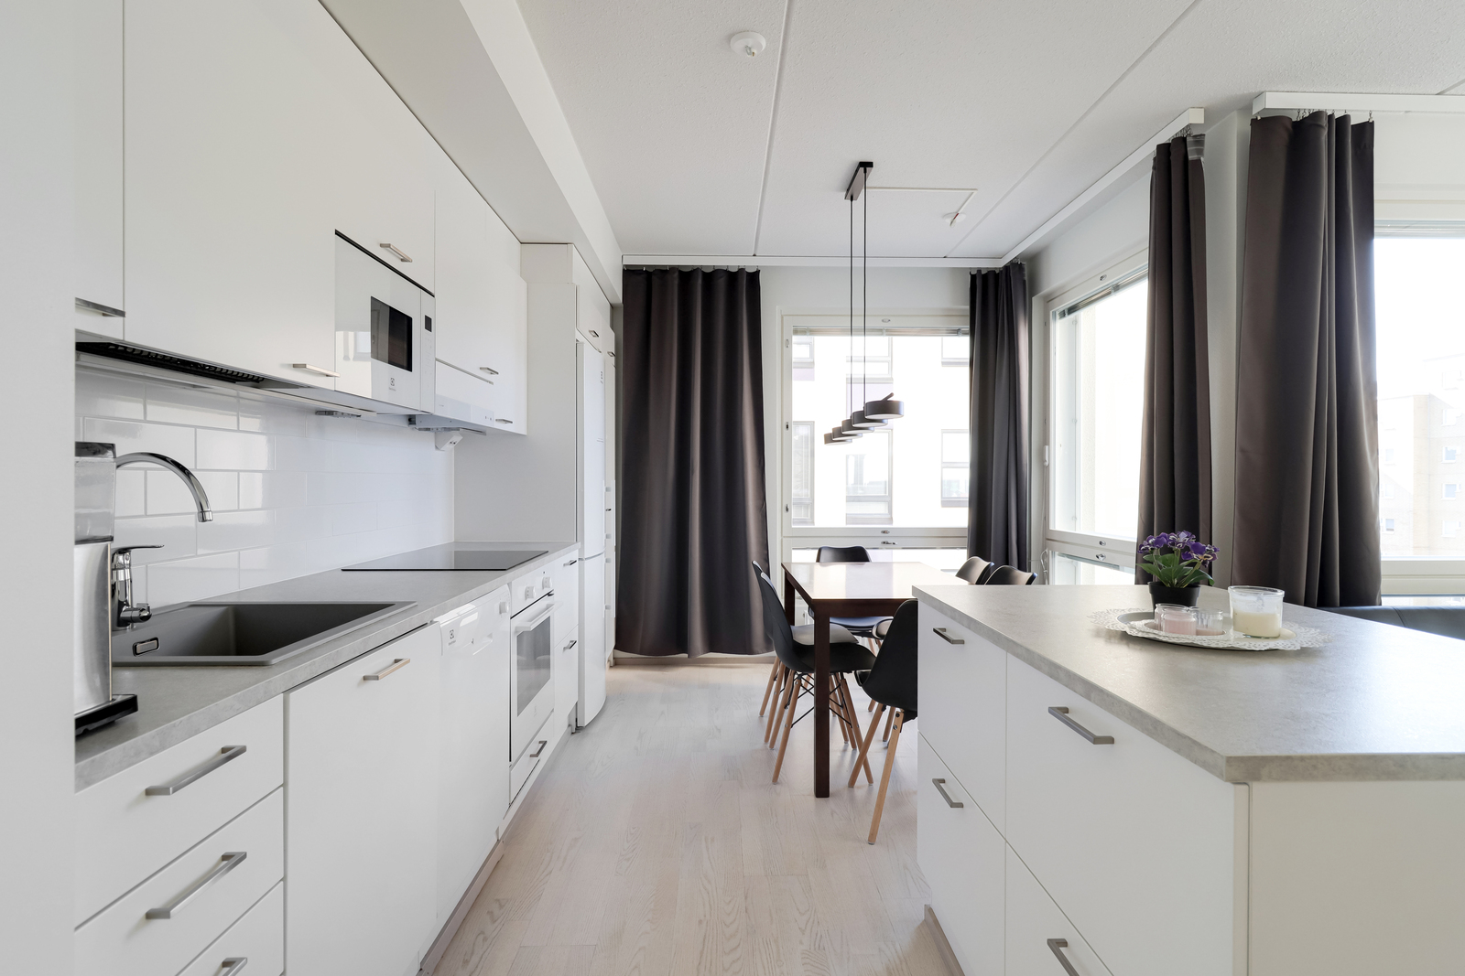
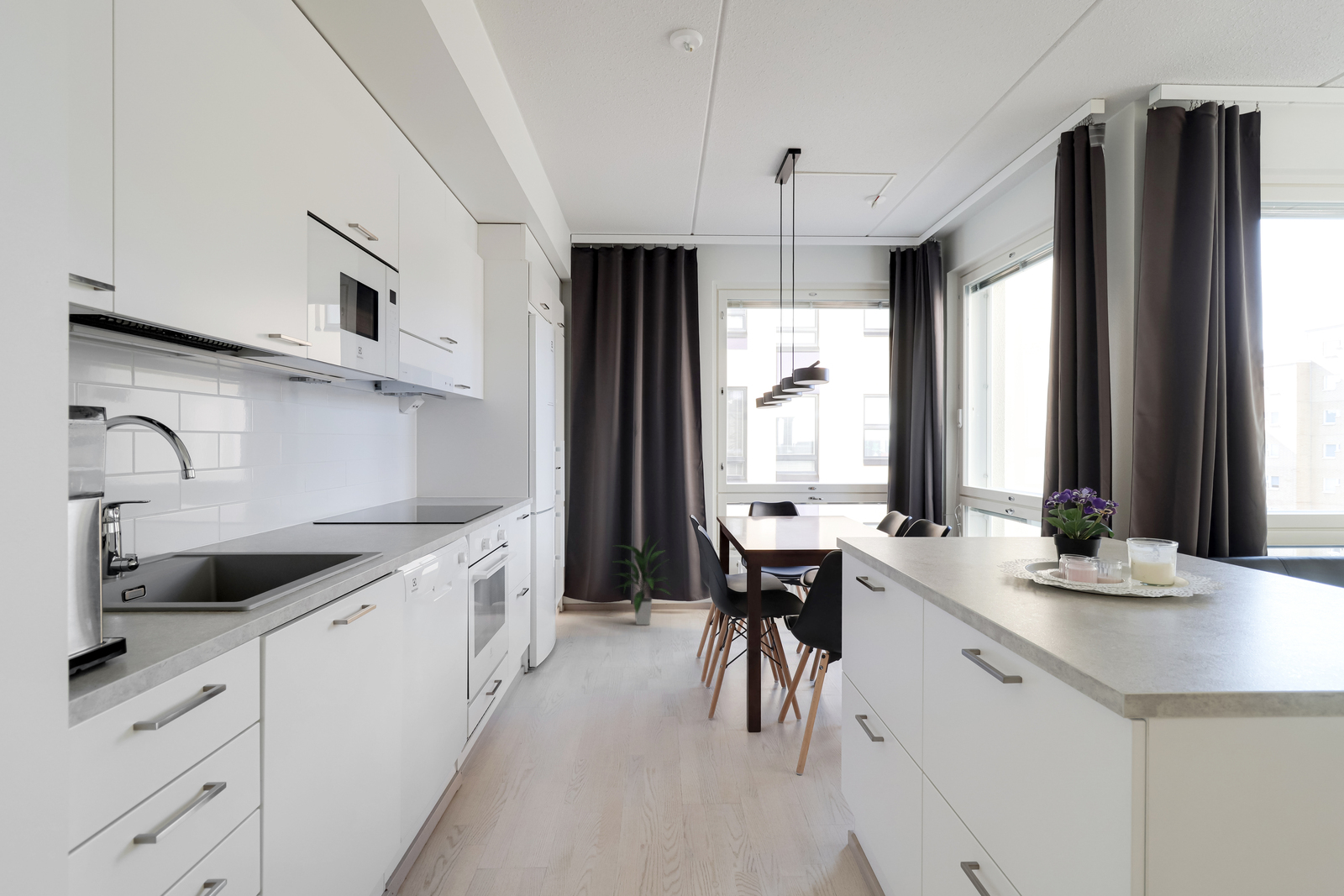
+ indoor plant (641, 579)
